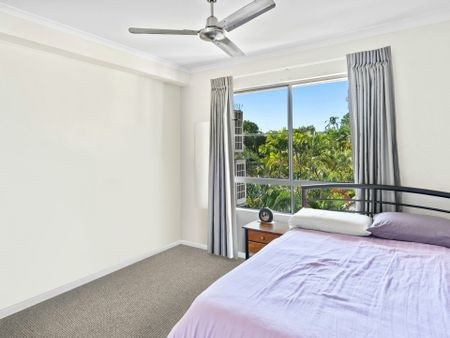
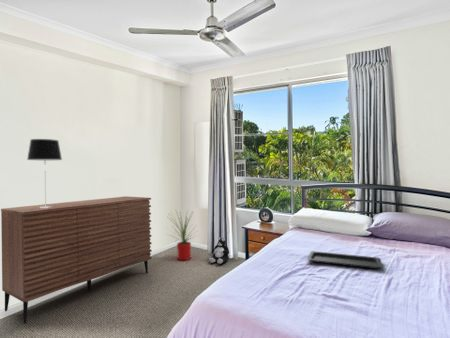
+ table lamp (45, 173)
+ serving tray (343, 260)
+ house plant (184, 233)
+ plush toy (219, 249)
+ sideboard (87, 246)
